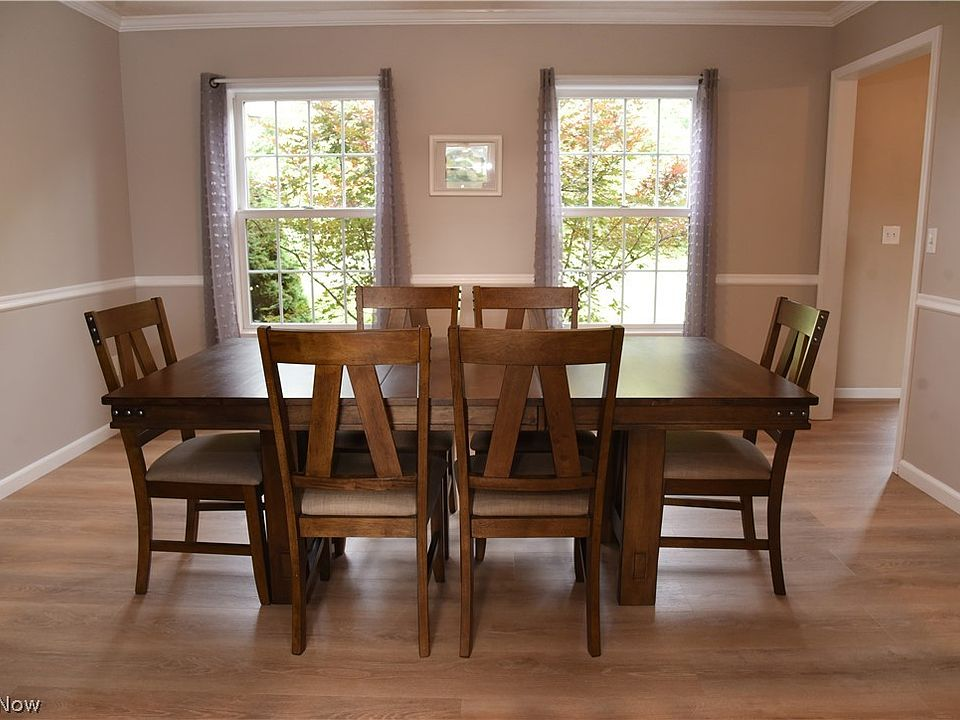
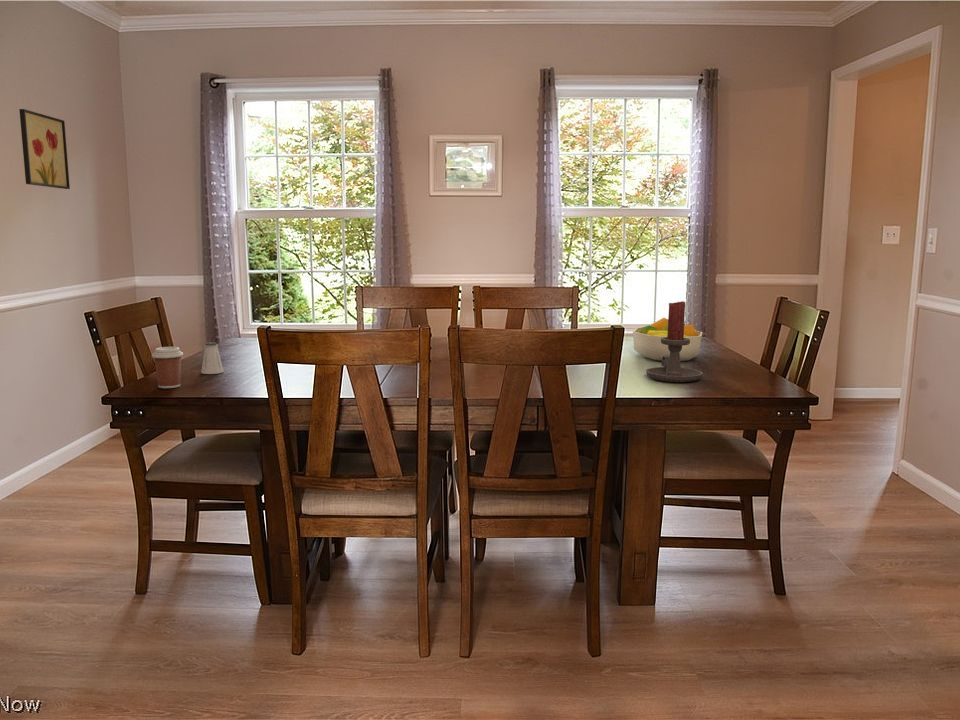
+ candle holder (673, 338)
+ coffee cup (168, 367)
+ fruit bowl (666, 336)
+ saltshaker (211, 357)
+ wall art (44, 151)
